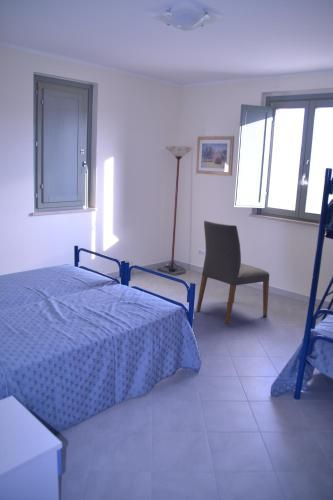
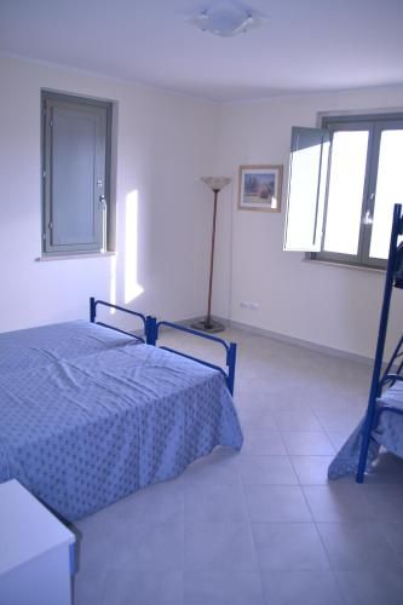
- chair (233, 268)
